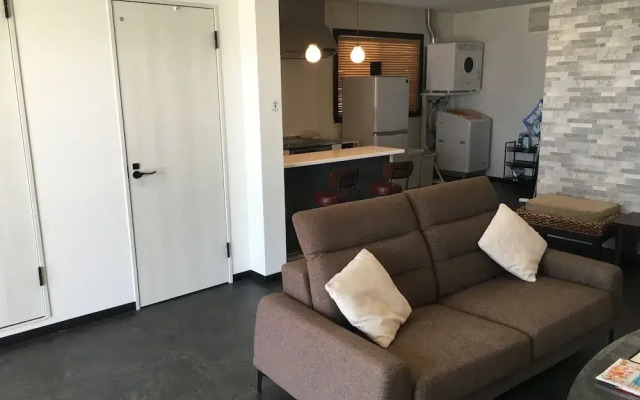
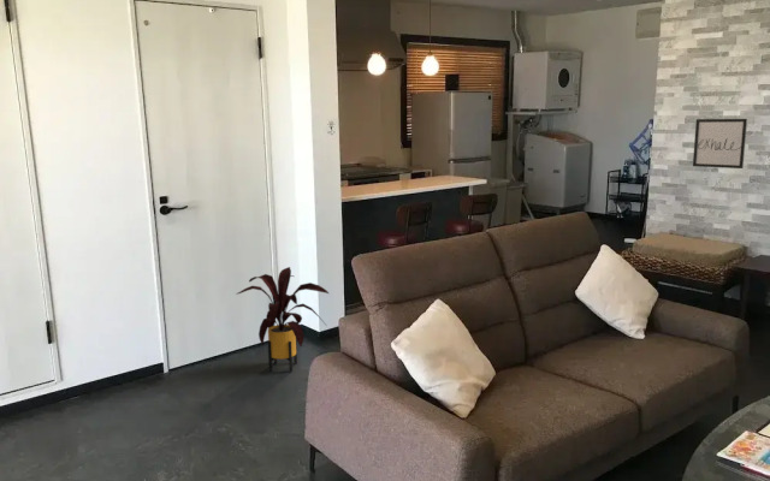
+ house plant (278, 320)
+ wall art (718, 143)
